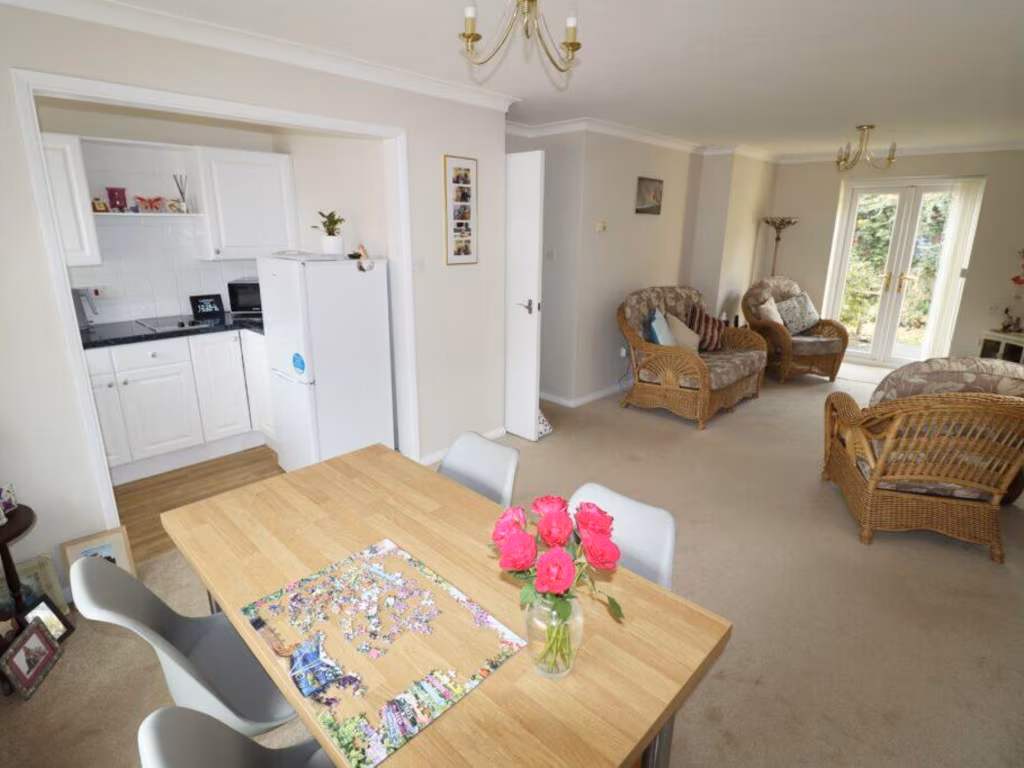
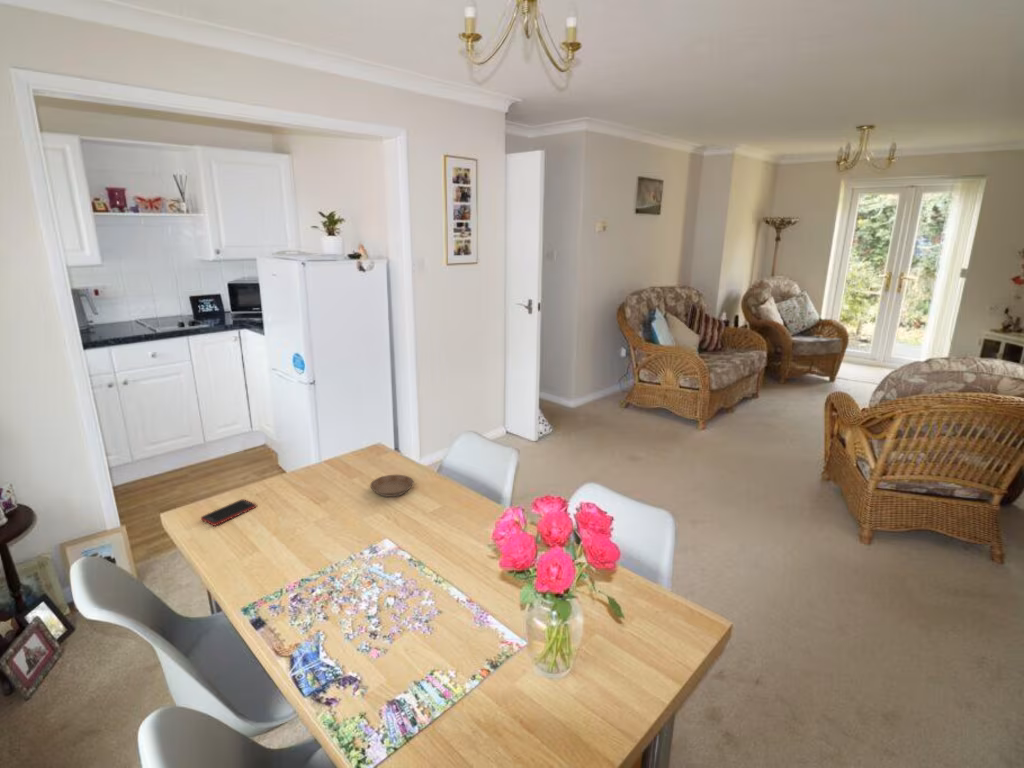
+ saucer (392, 486)
+ cell phone (229, 512)
